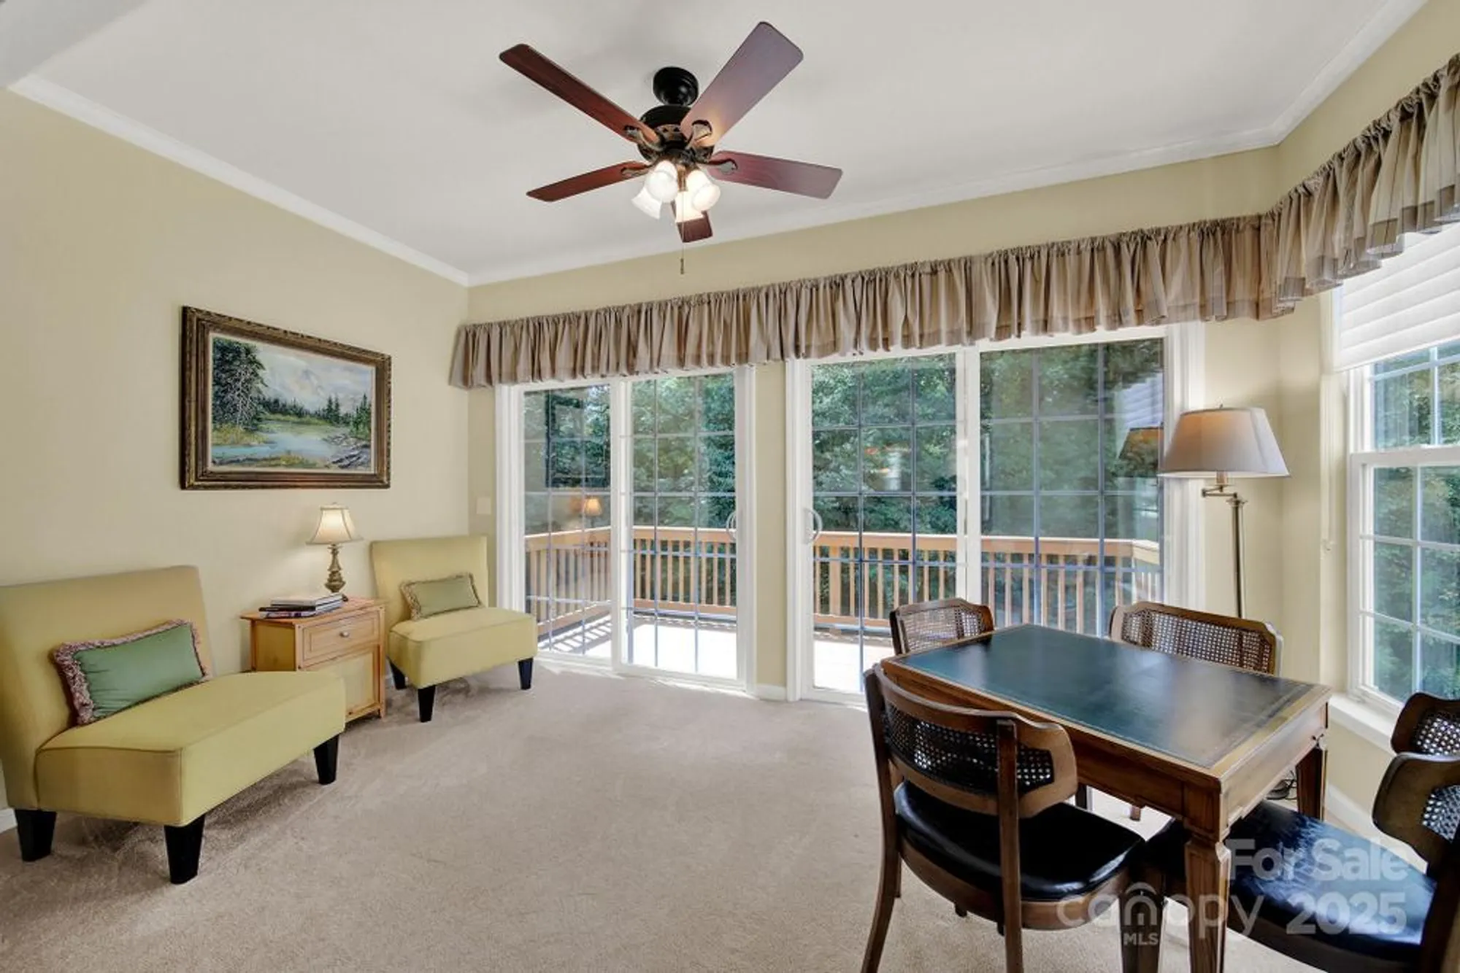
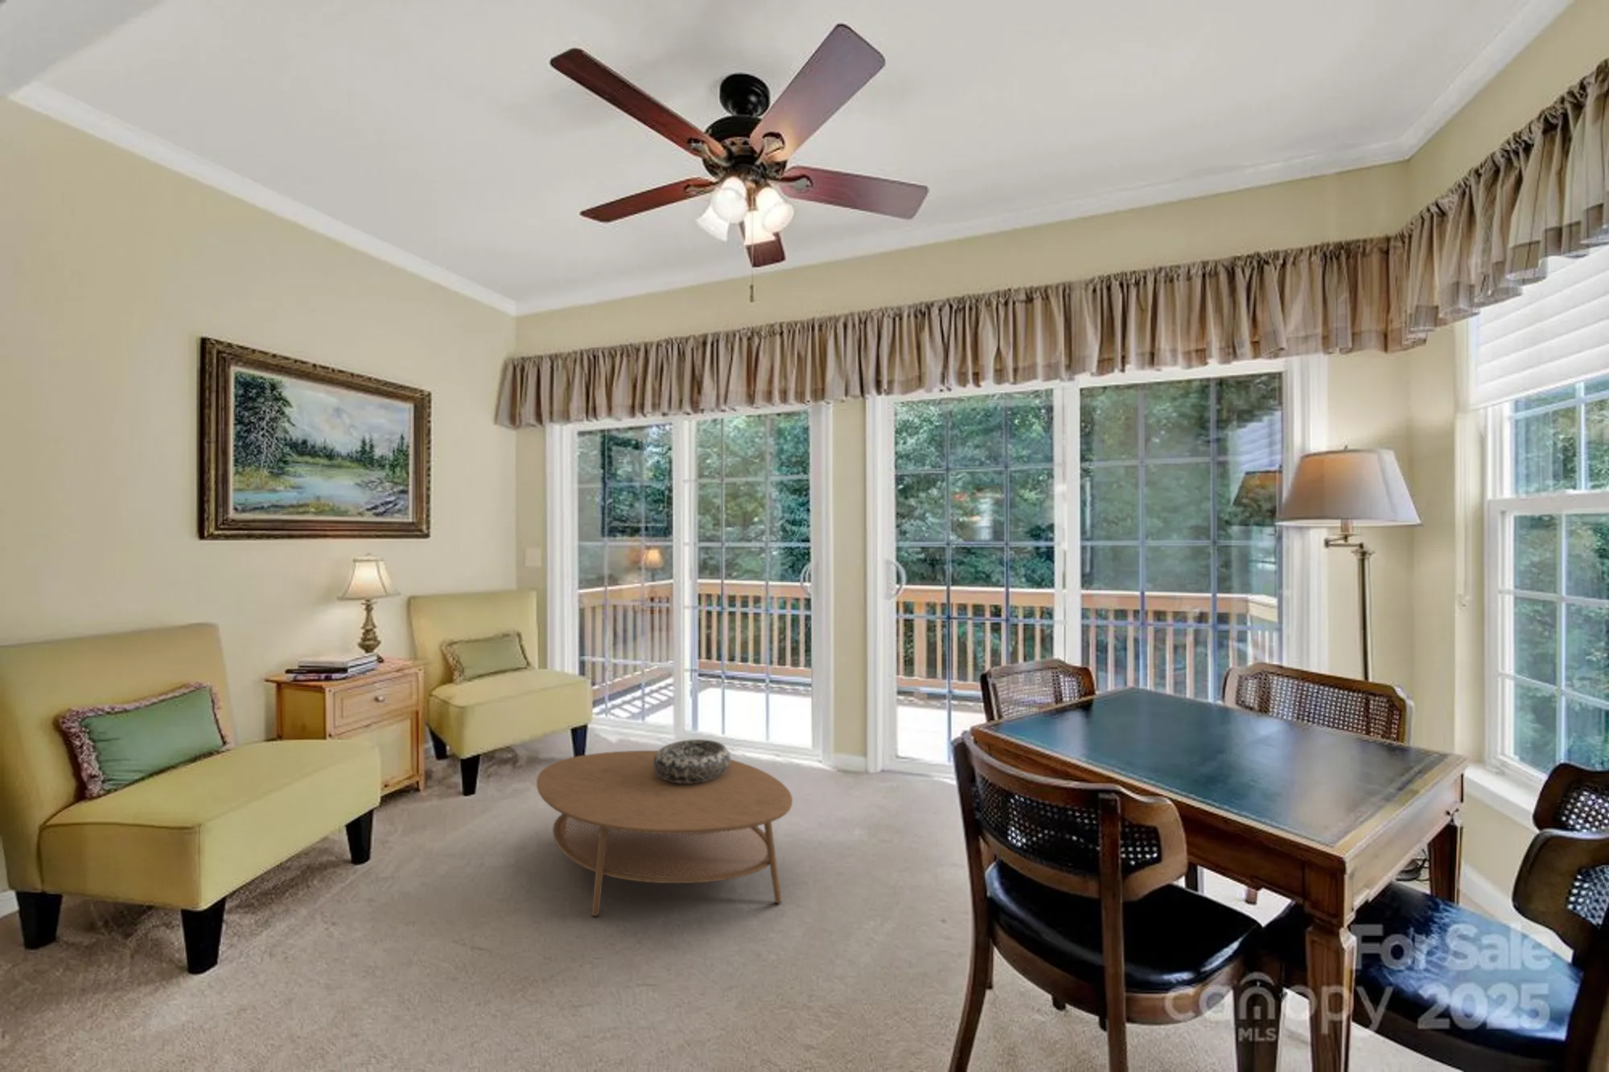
+ decorative bowl (692, 760)
+ coffee table (660, 826)
